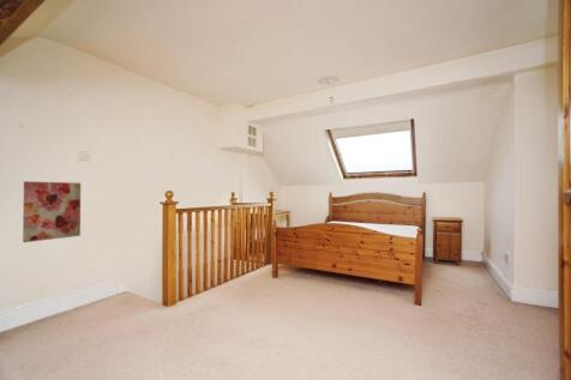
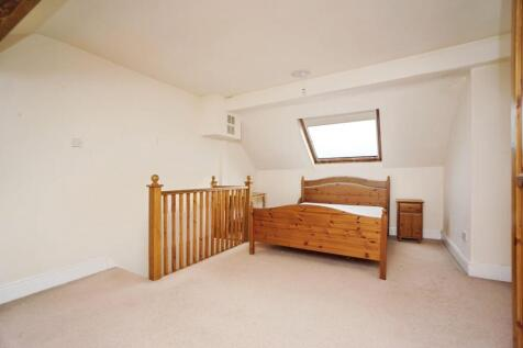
- wall art (53, 210)
